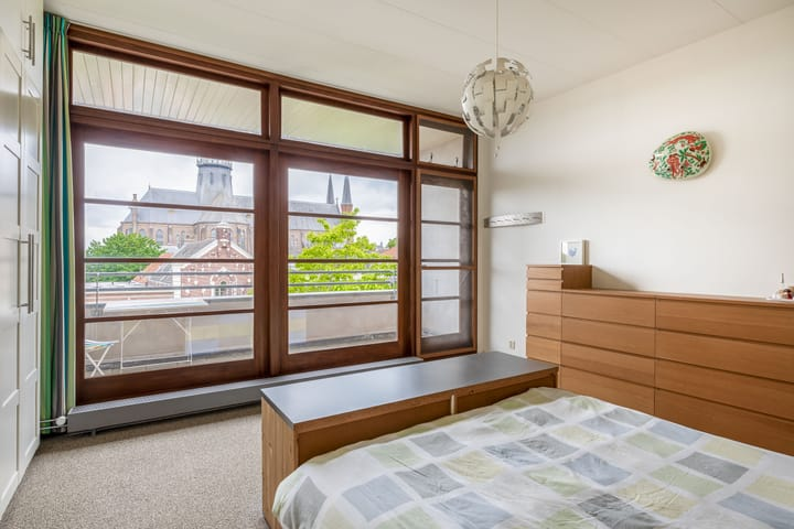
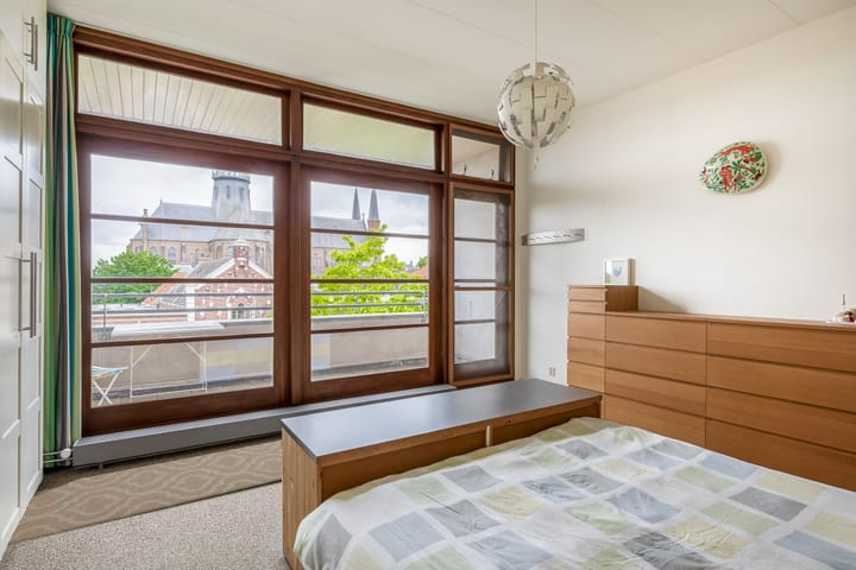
+ rug (231, 468)
